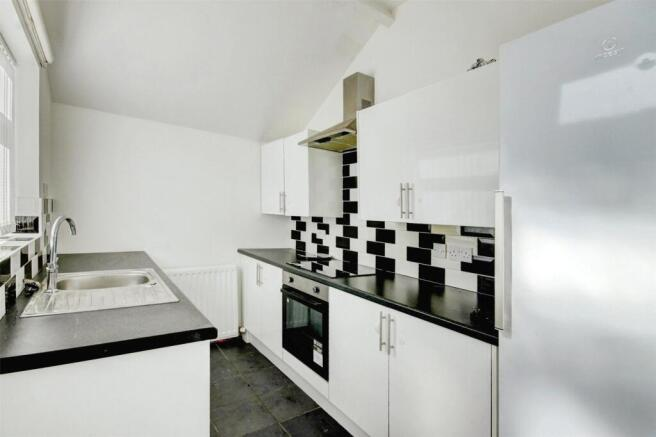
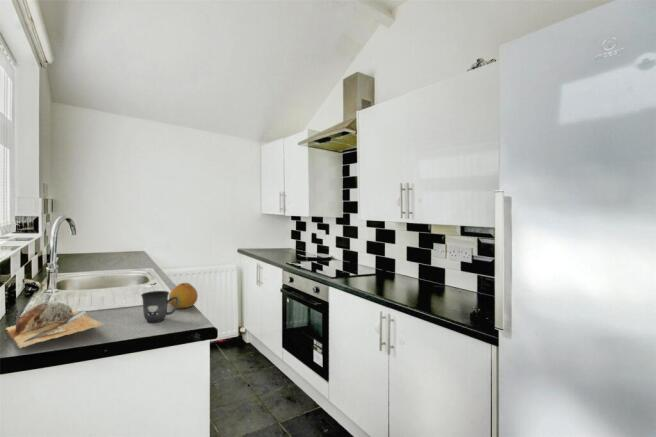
+ mug (160, 306)
+ fruit (183, 294)
+ chopping board (53, 318)
